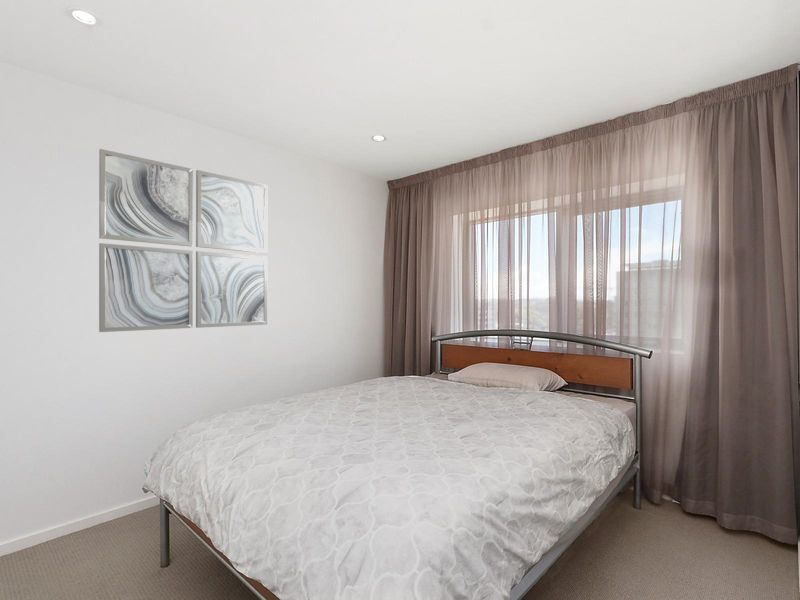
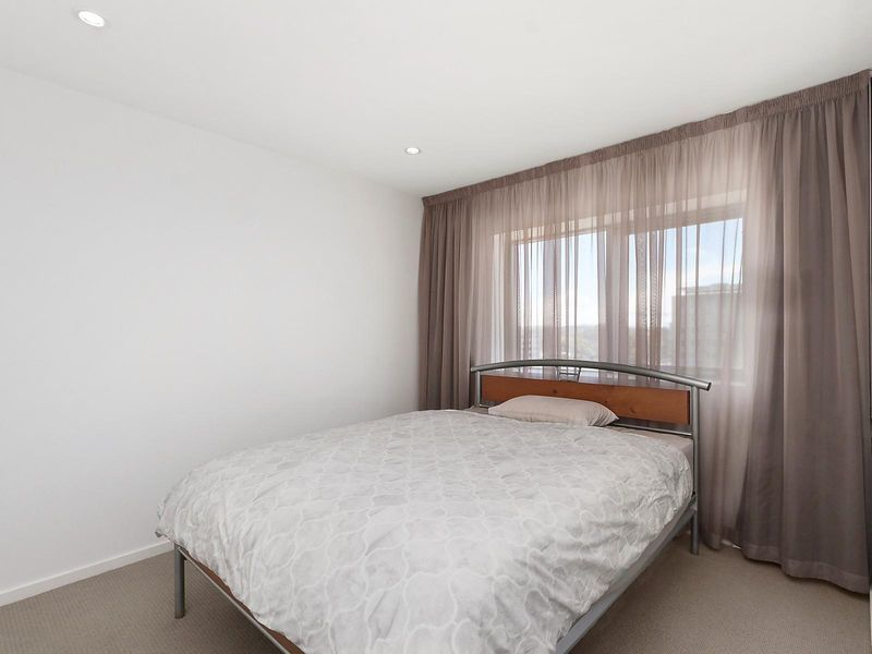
- wall art (196, 246)
